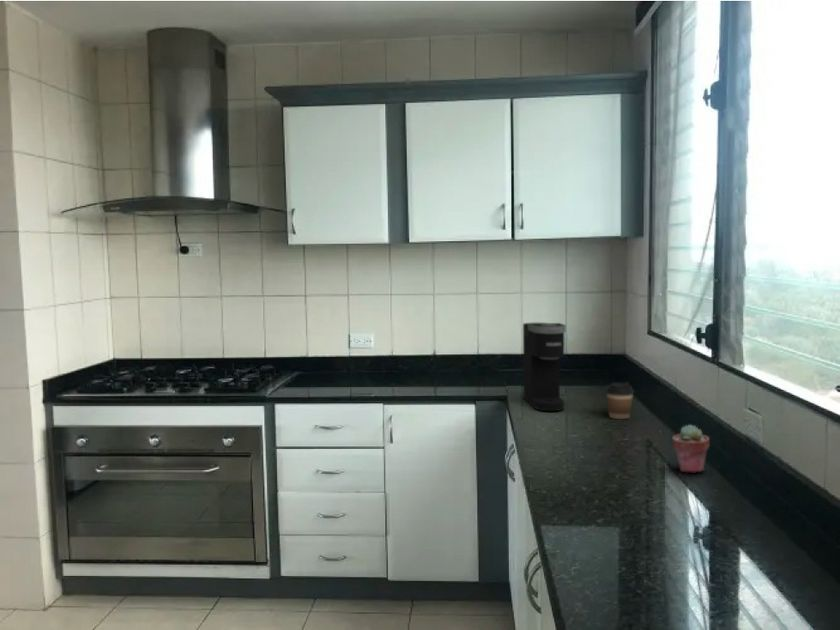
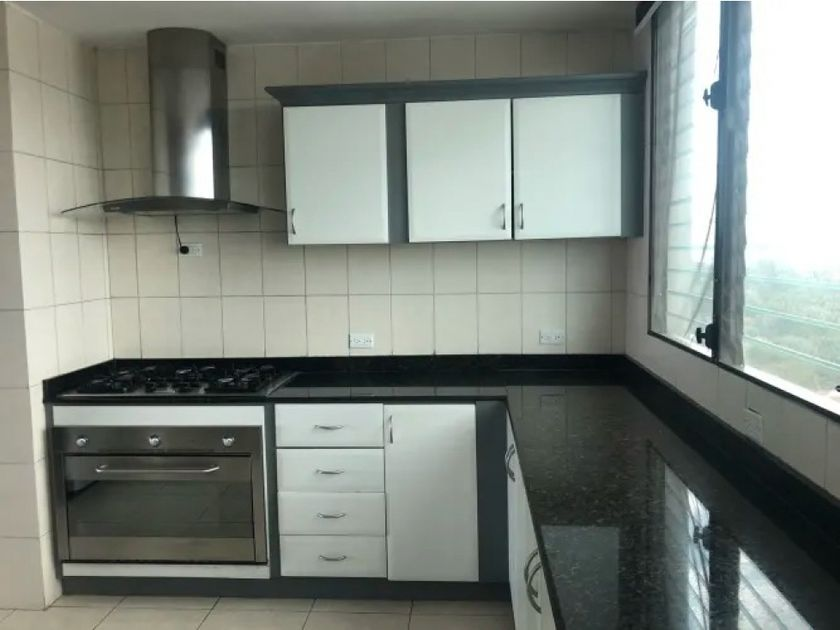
- coffee cup (619, 399)
- potted succulent (690, 446)
- coffee maker (543, 363)
